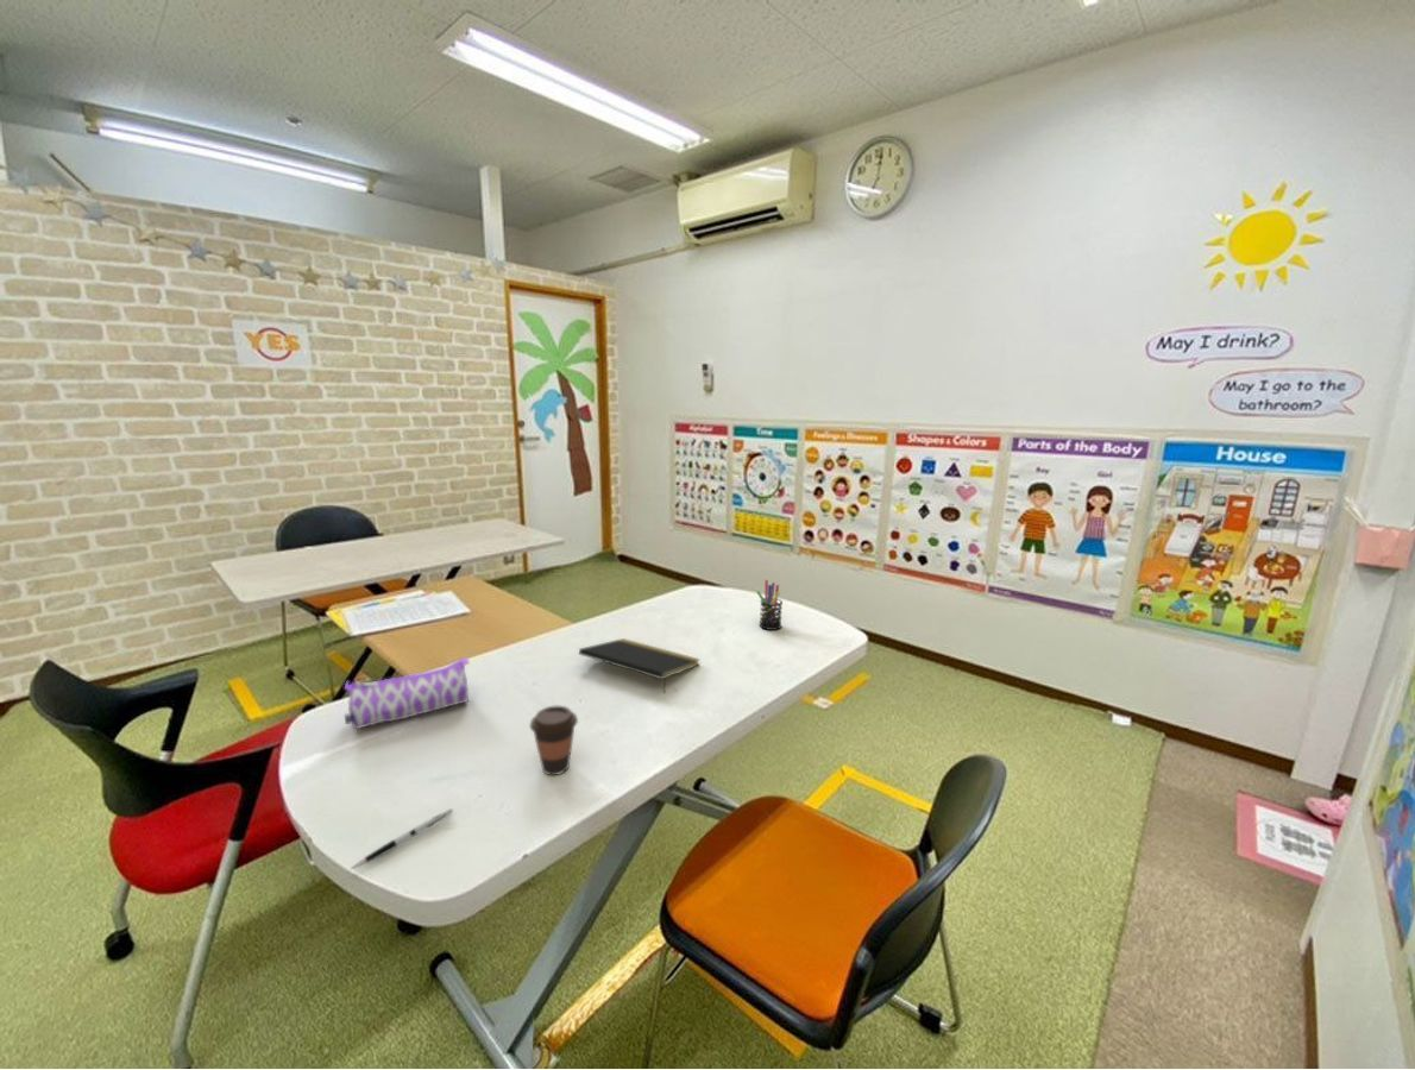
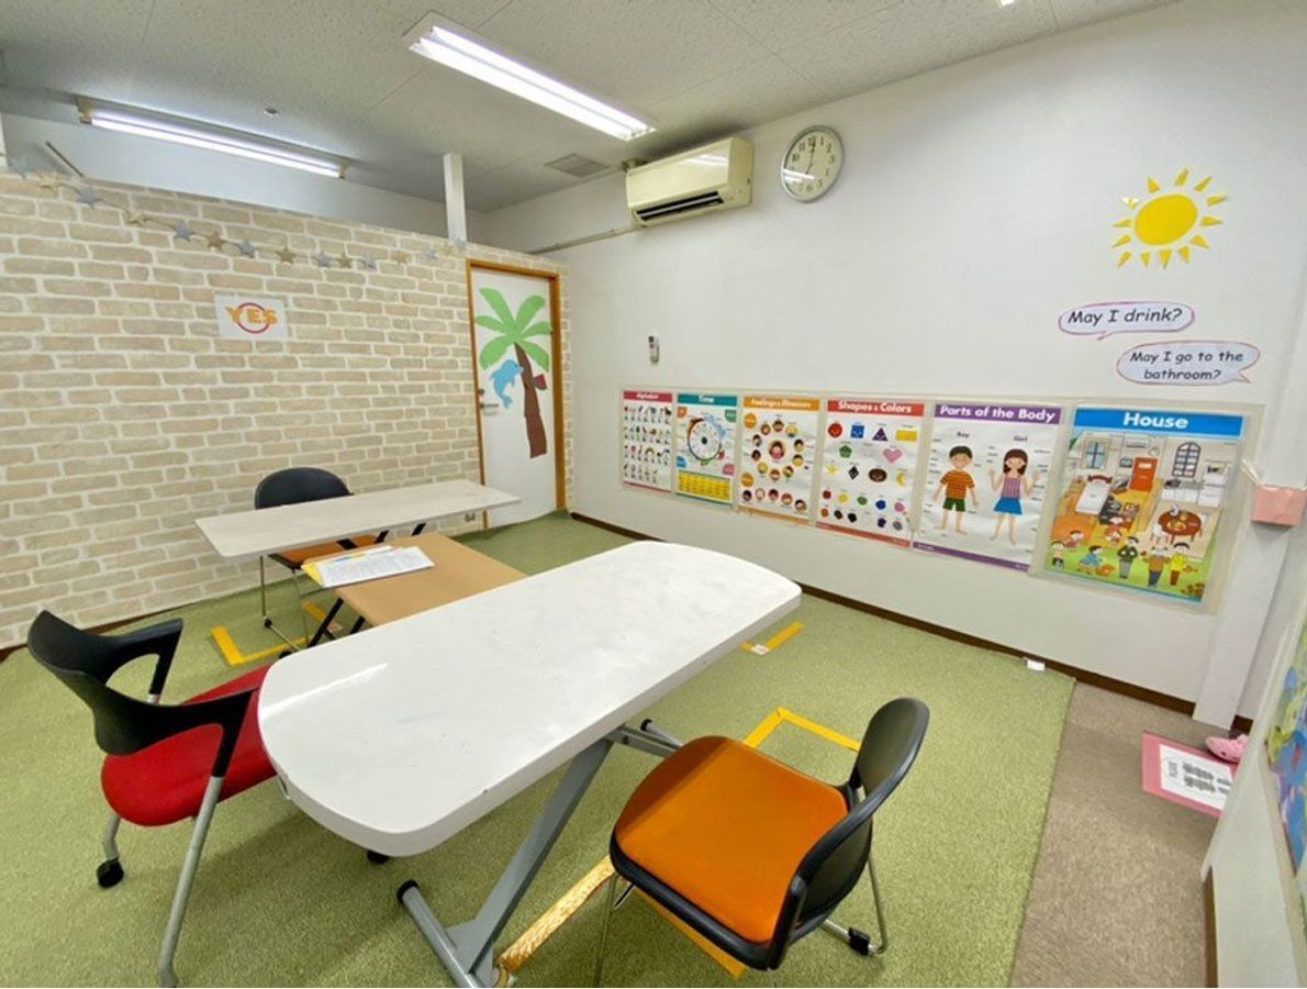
- pen (404, 837)
- pen holder (768, 604)
- pencil case (409, 691)
- coffee cup (554, 741)
- notepad (640, 656)
